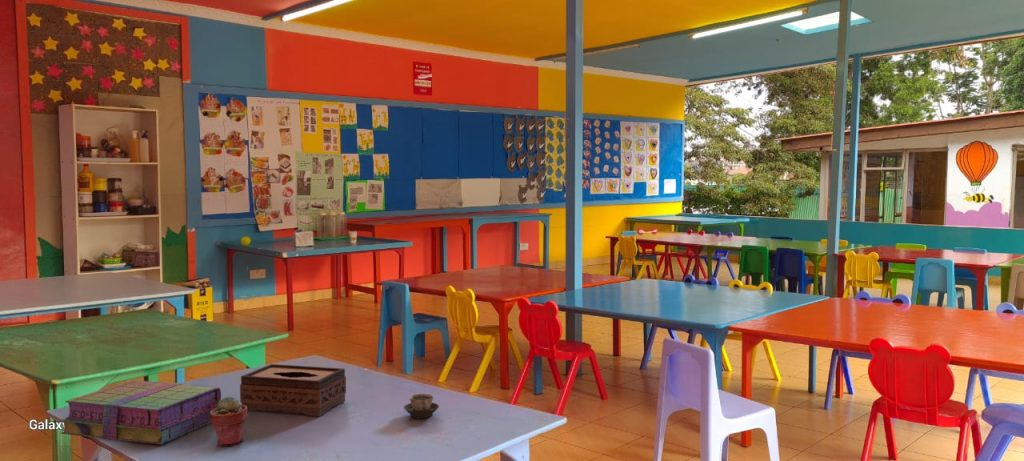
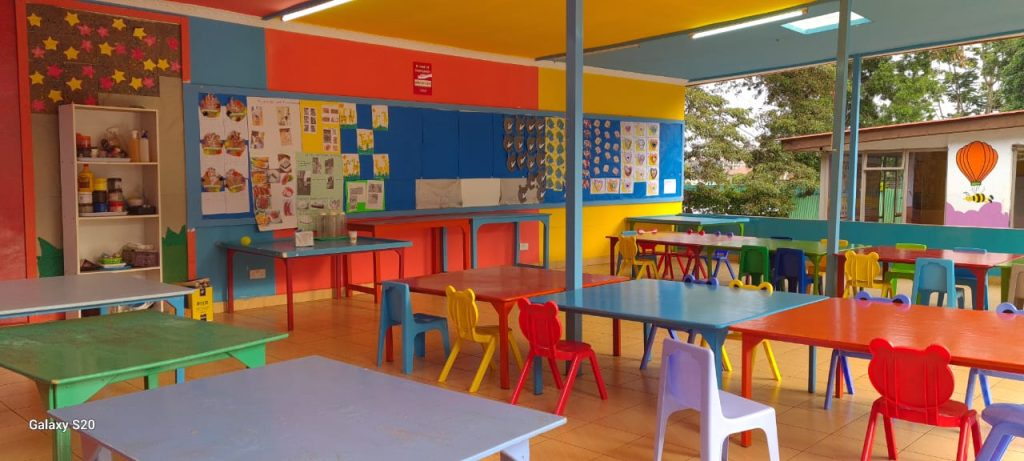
- cup (421, 405)
- tissue box (294, 389)
- stack of books (146, 408)
- potted succulent (229, 419)
